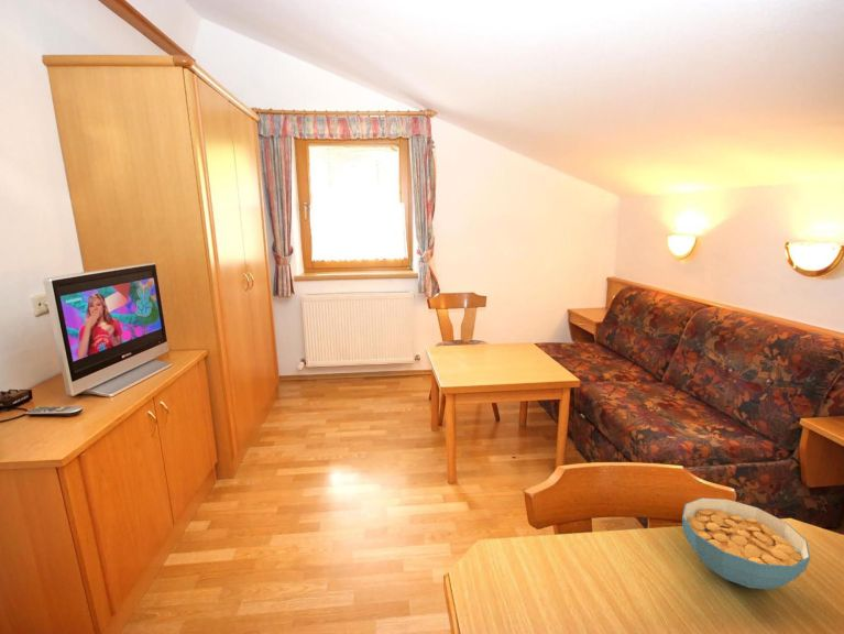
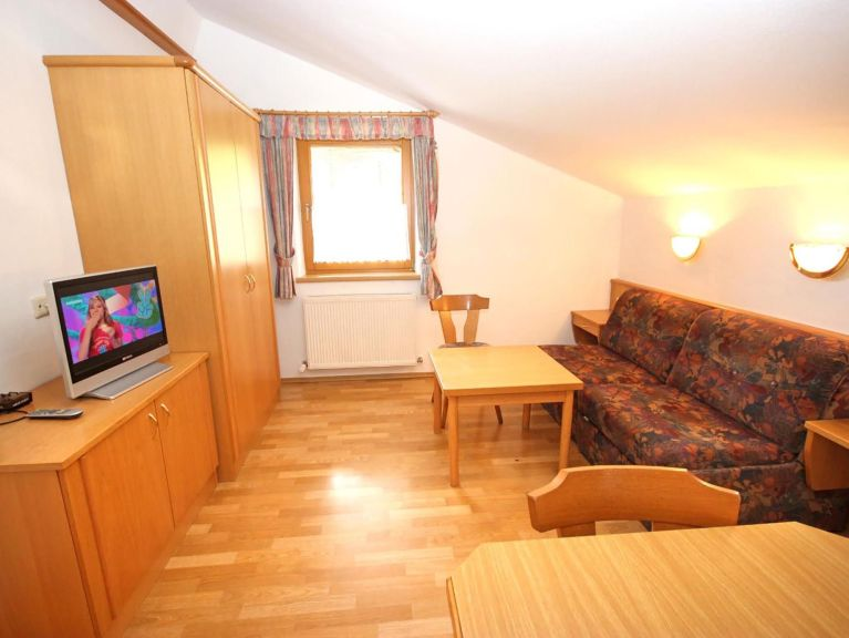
- cereal bowl (738, 550)
